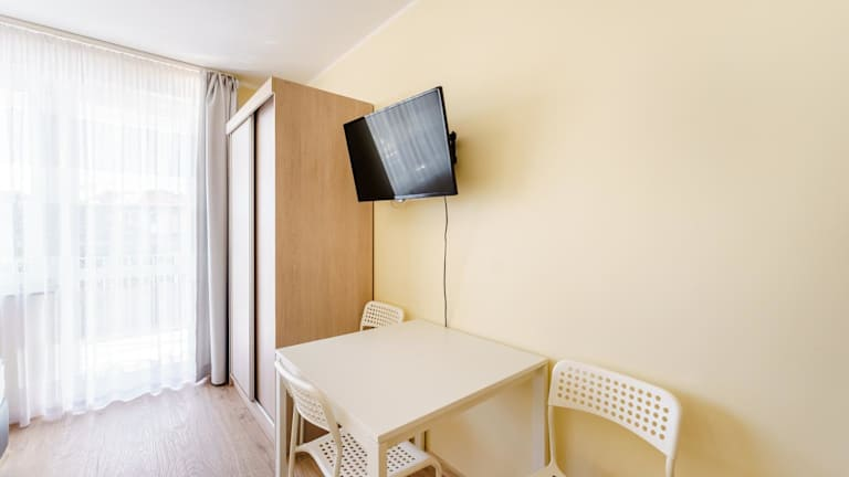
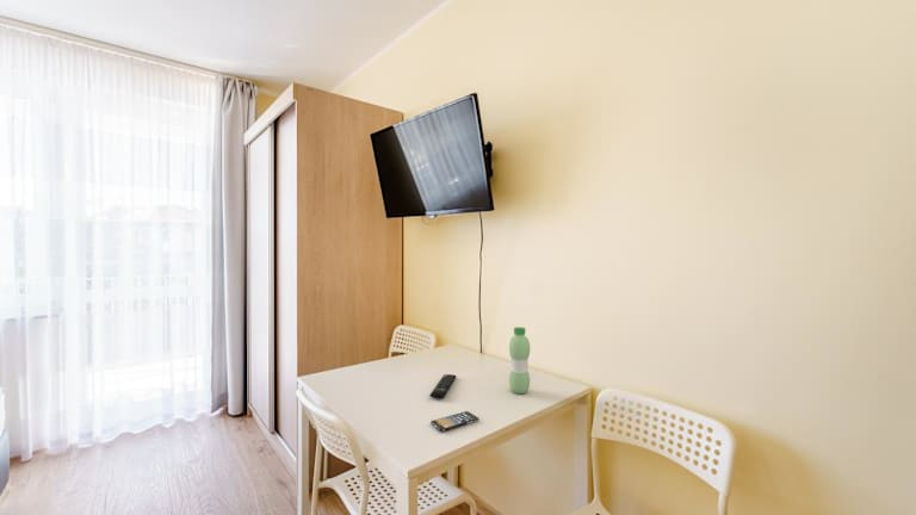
+ smartphone (454, 421)
+ remote control (444, 385)
+ water bottle (519, 359)
